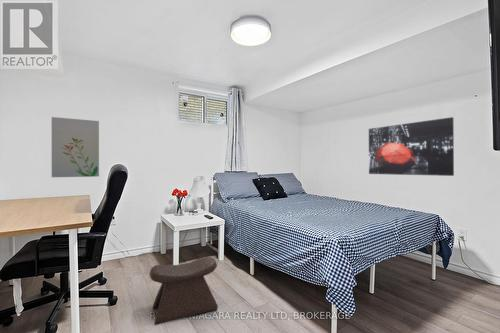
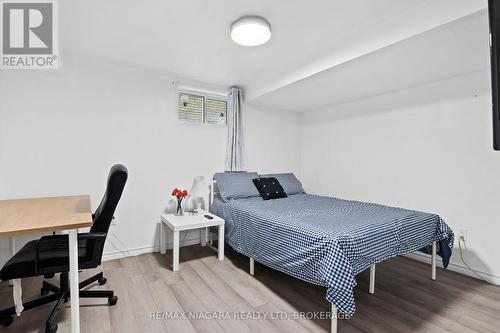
- wall art (76, 148)
- stool (184, 286)
- wall art (405, 149)
